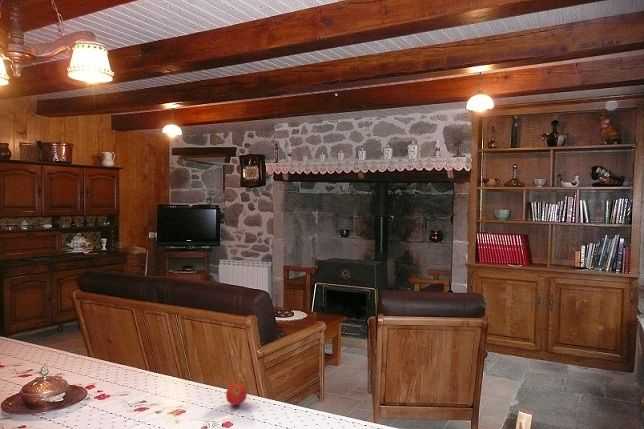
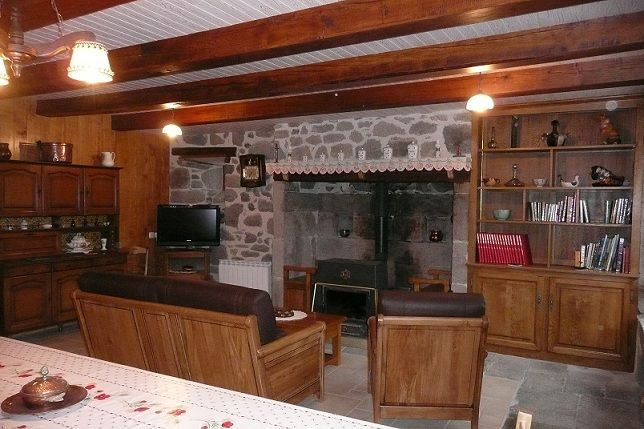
- fruit (236, 394)
